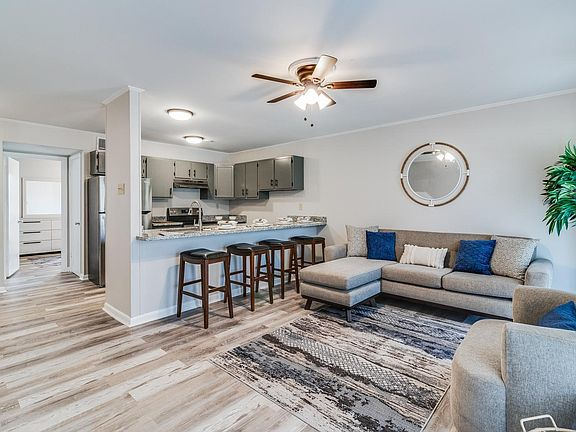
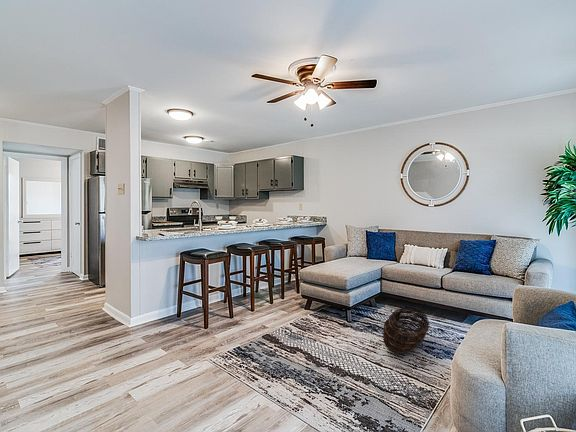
+ basket (406, 330)
